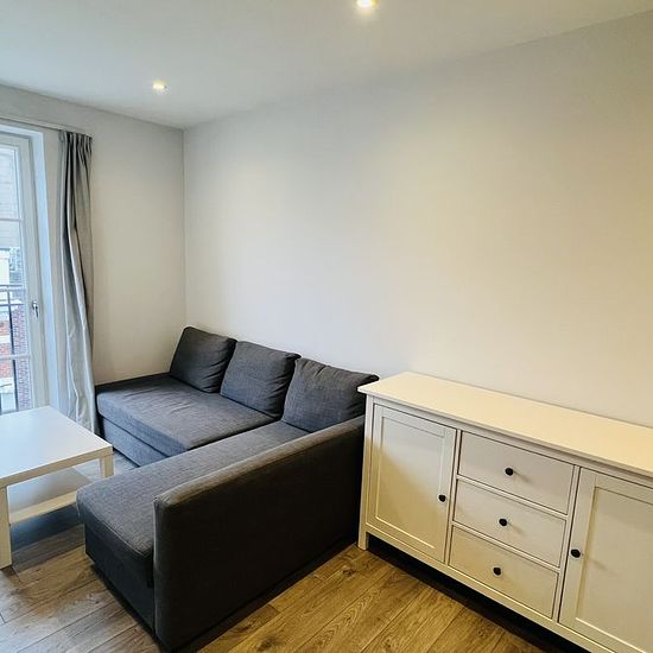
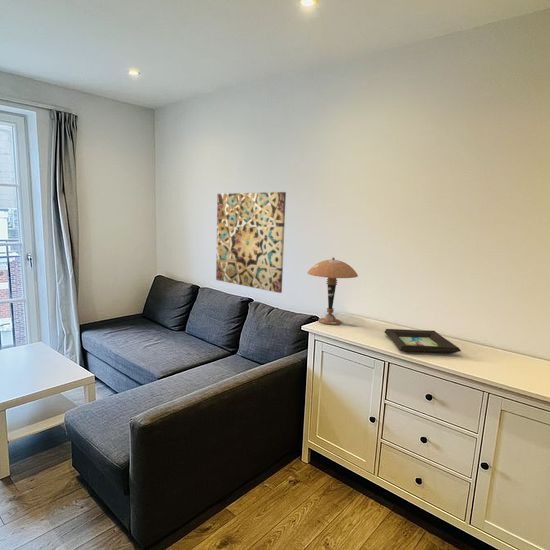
+ table lamp (331, 289)
+ wall art (247, 240)
+ picture frame (418, 341)
